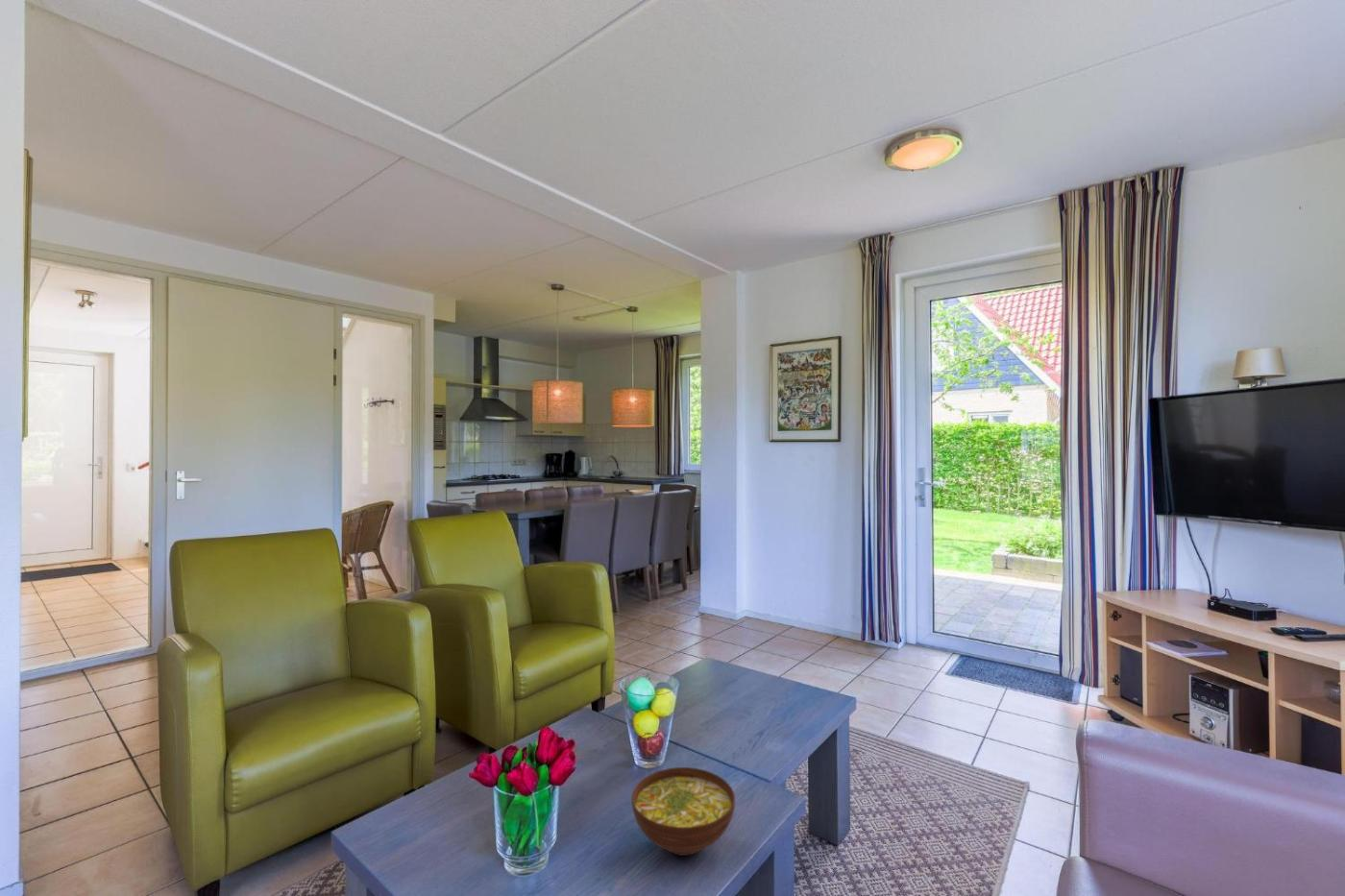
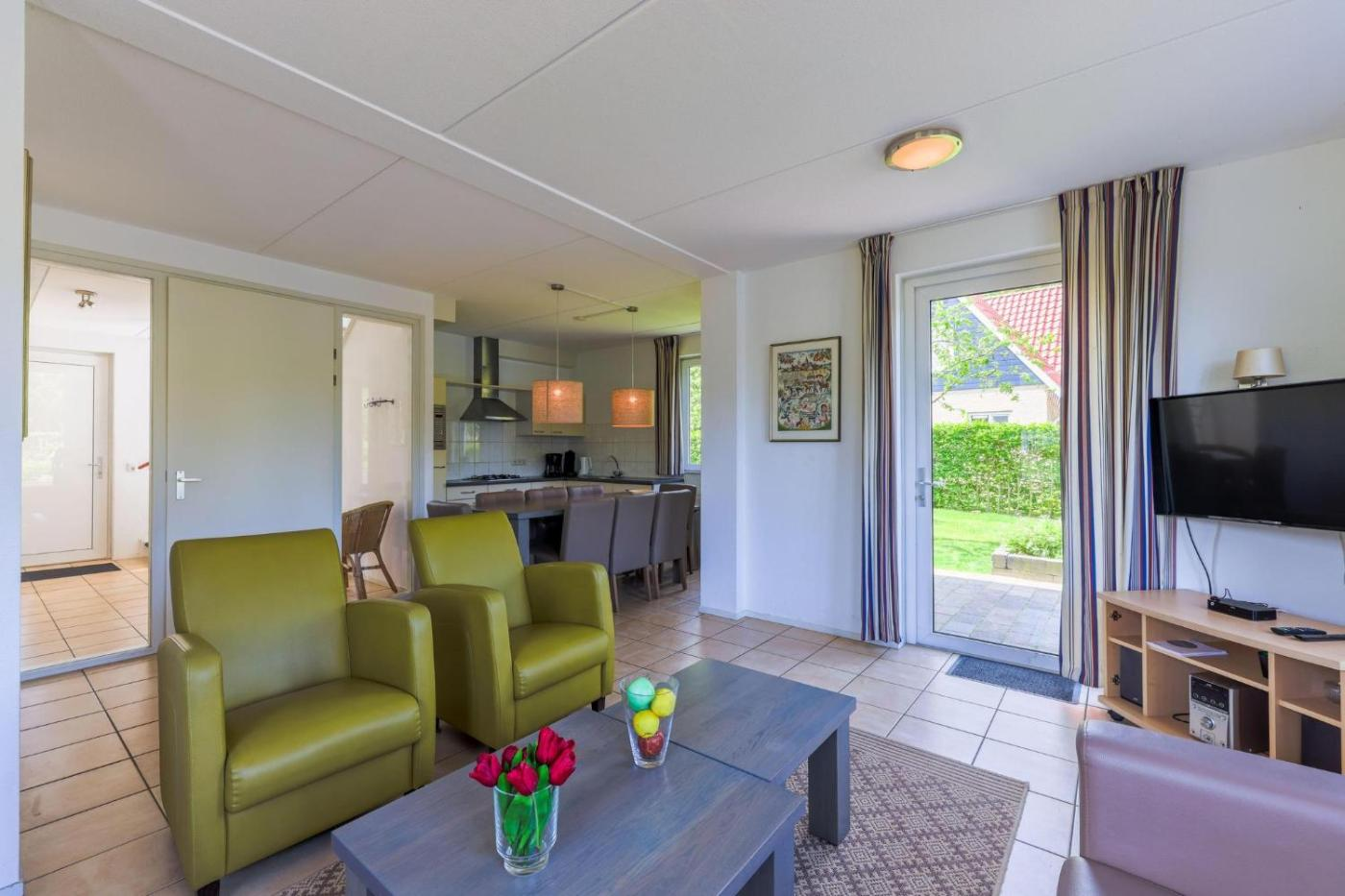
- bowl (683, 818)
